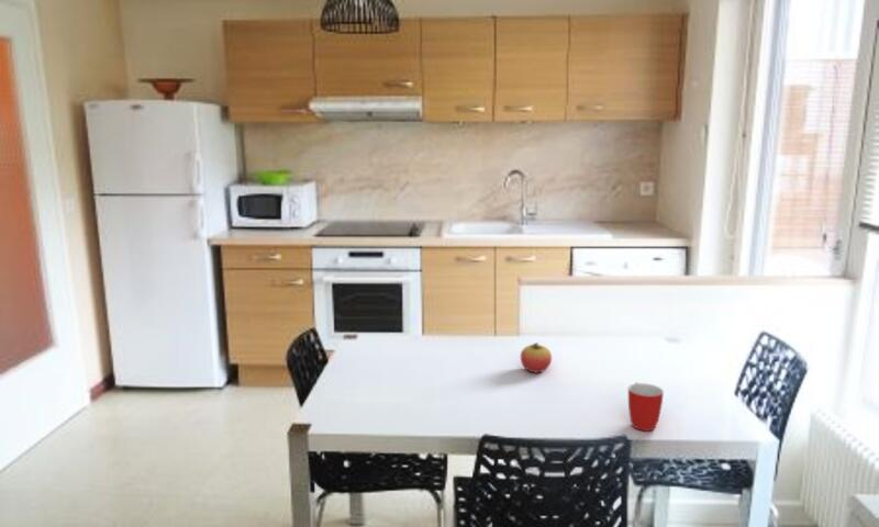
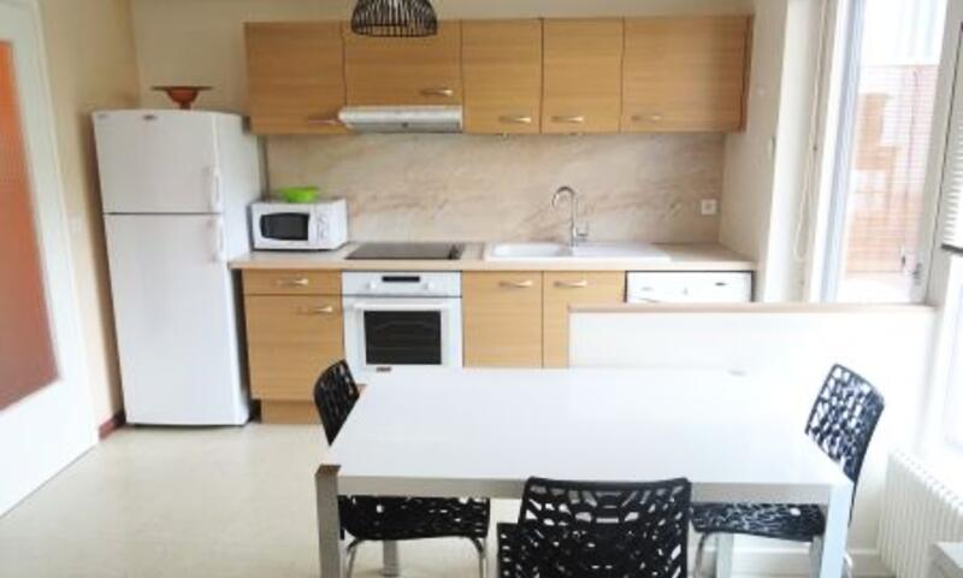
- fruit (535, 355)
- mug (642, 405)
